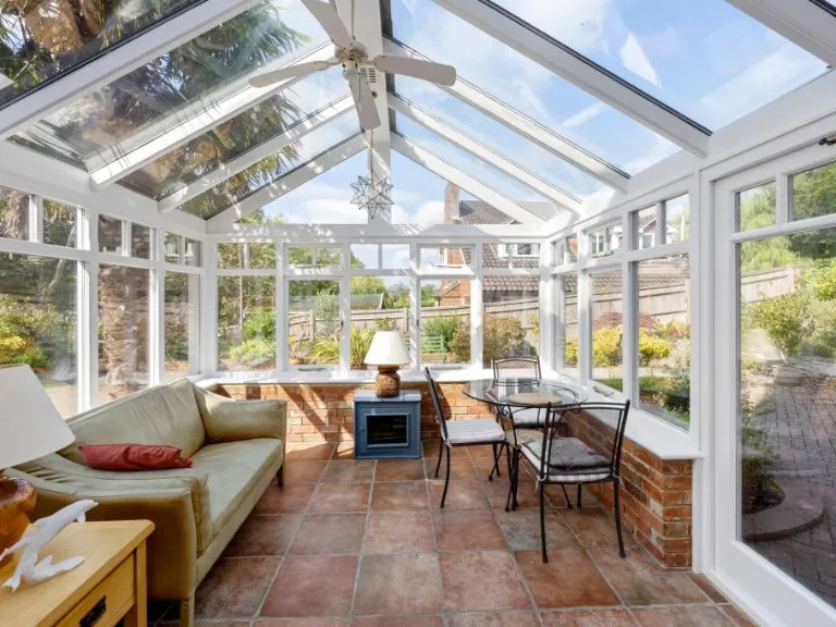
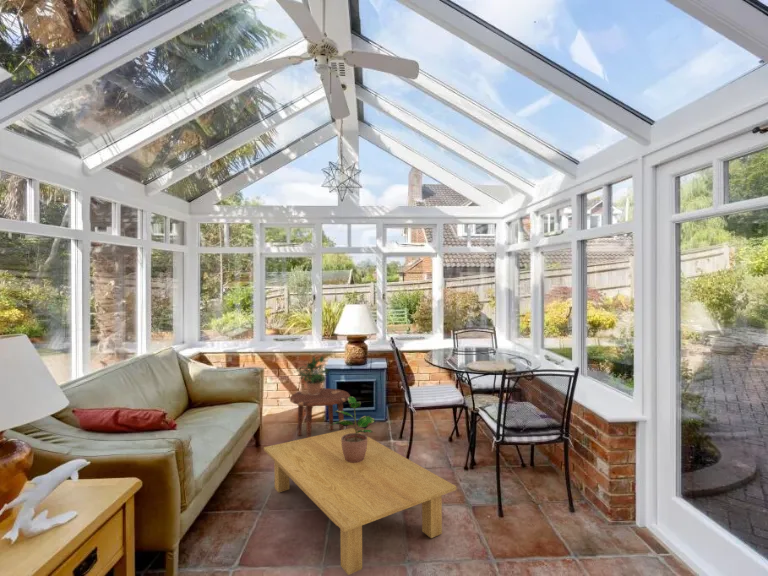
+ potted plant (354, 426)
+ side table (311, 416)
+ potted plant (310, 375)
+ coffee table (349, 486)
